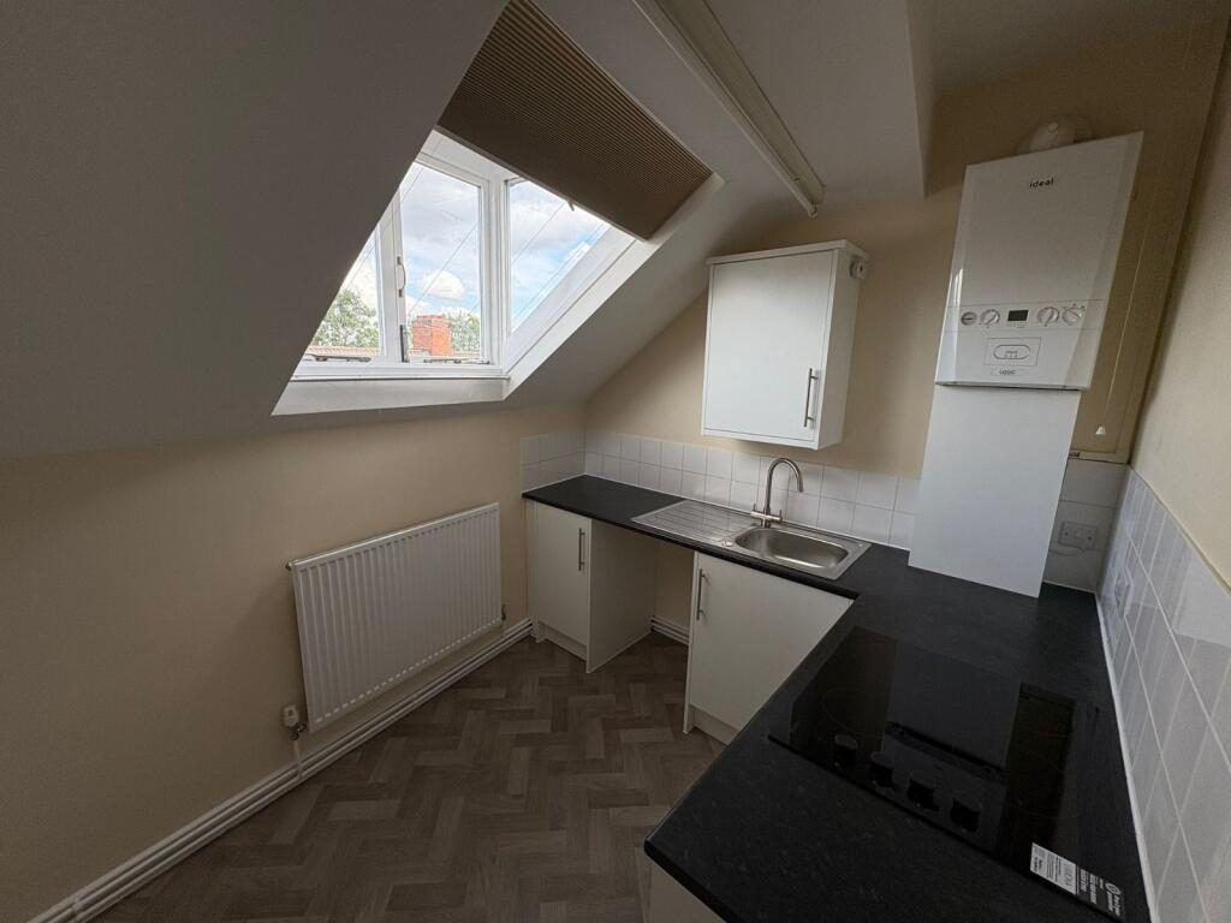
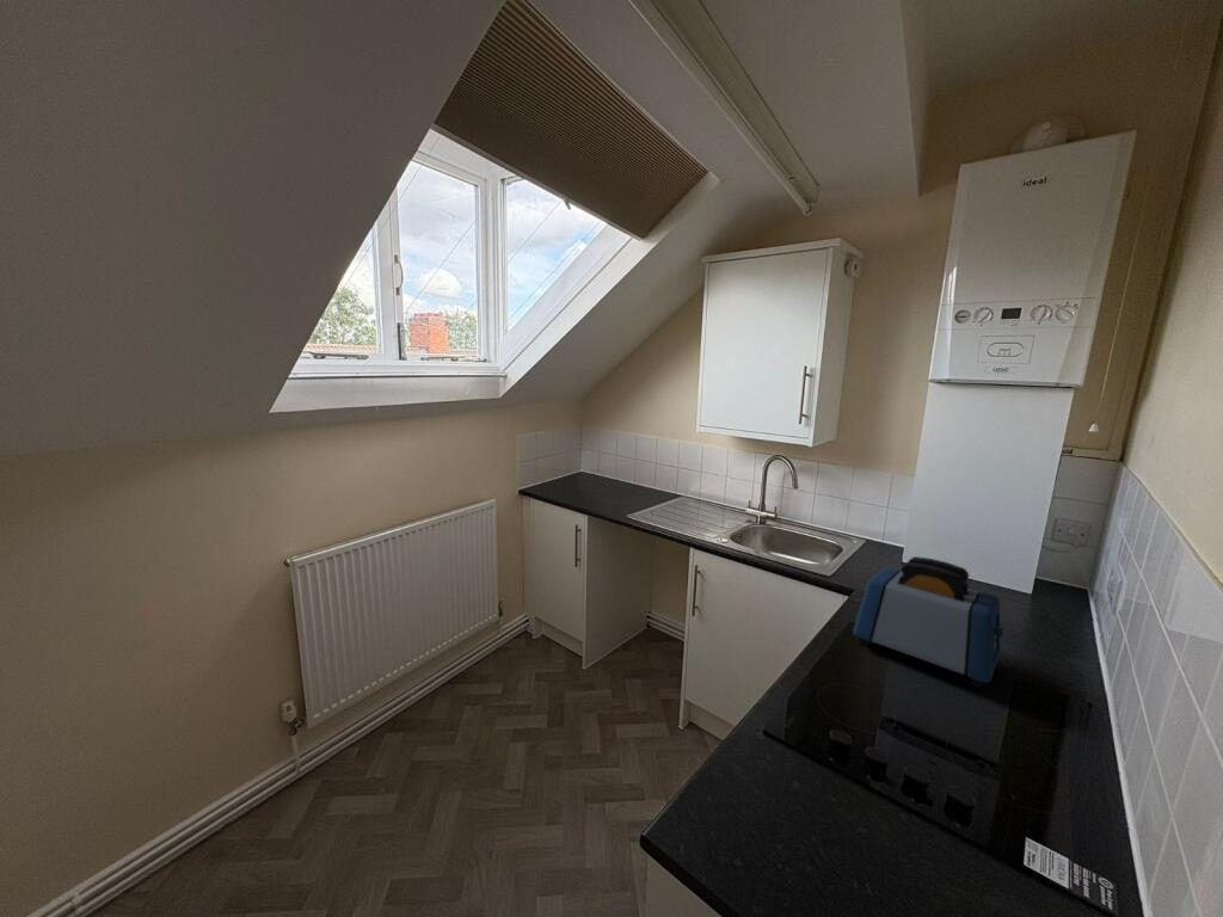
+ toaster (928, 610)
